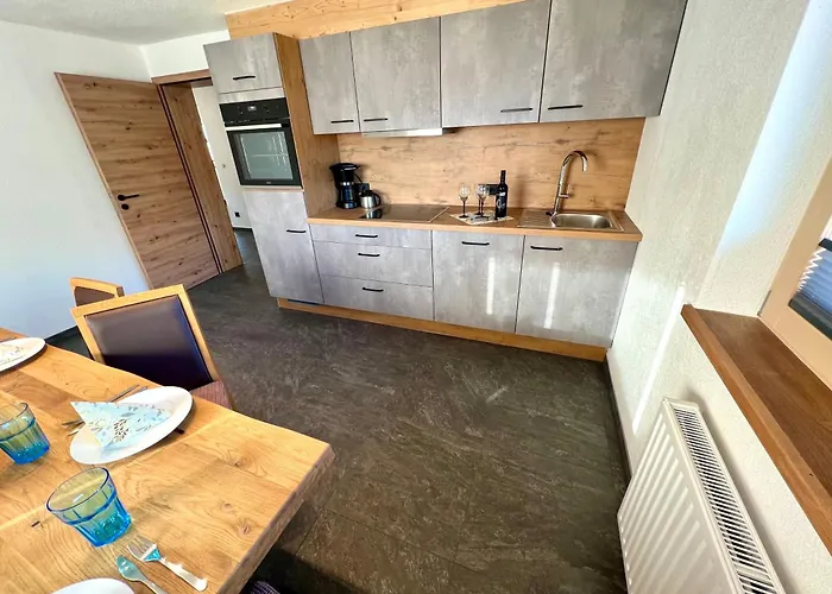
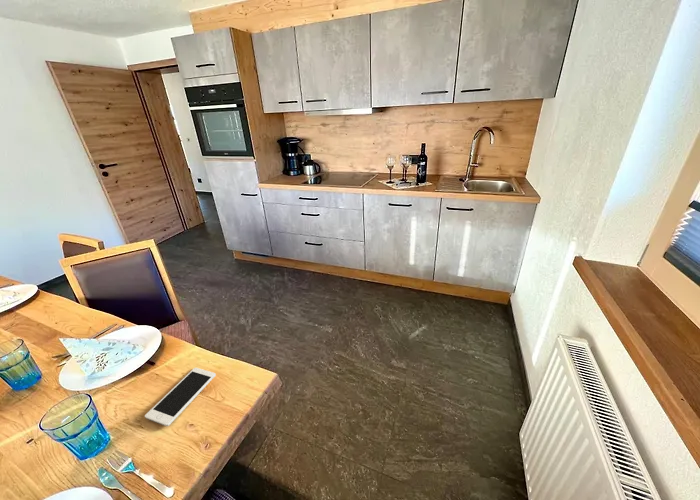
+ cell phone (182, 394)
